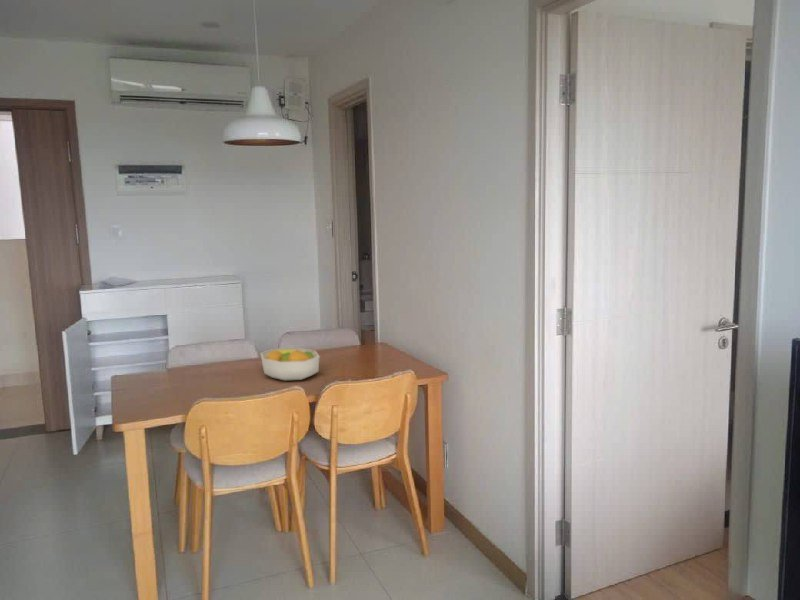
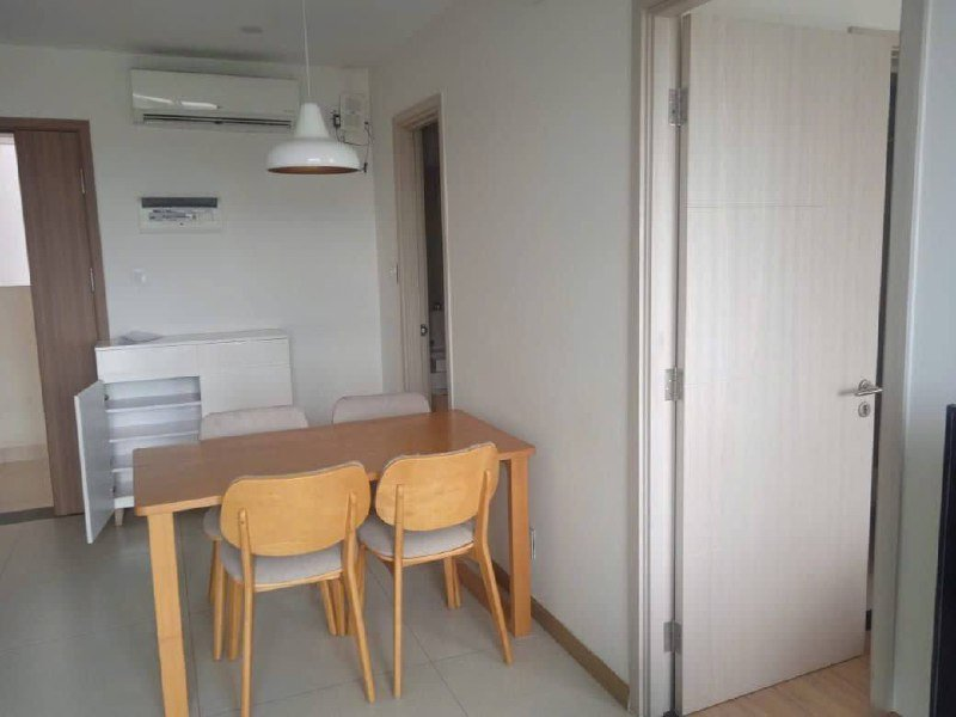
- fruit bowl (289, 360)
